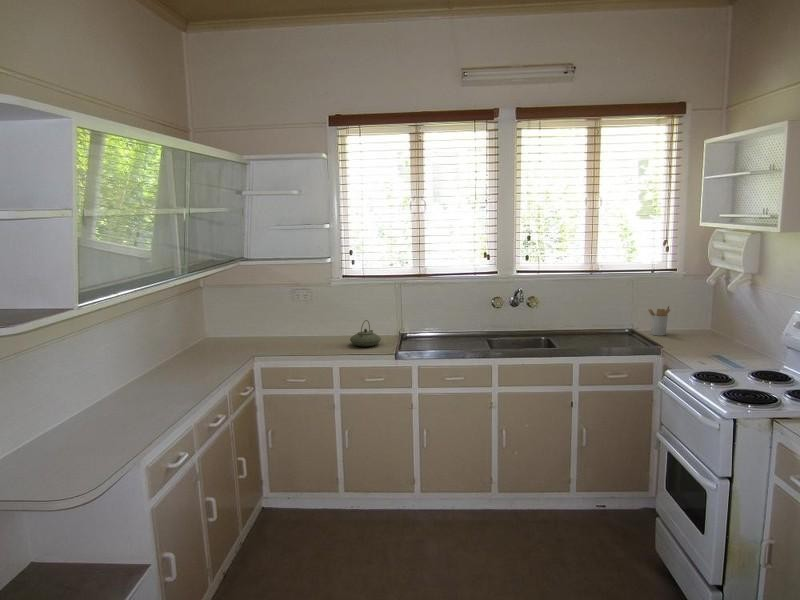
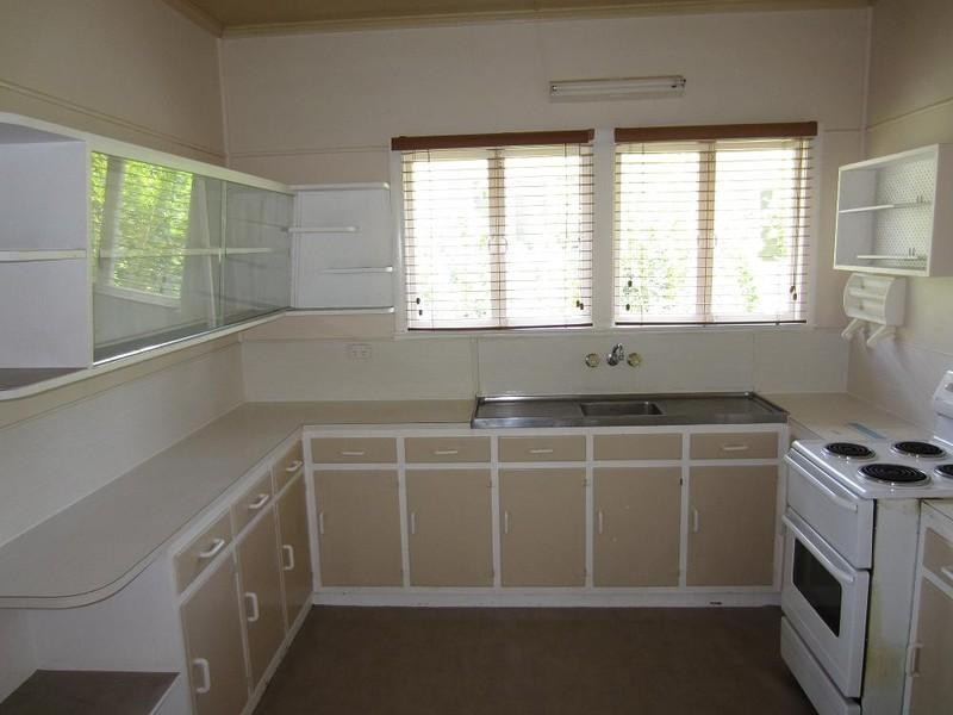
- utensil holder (660, 320)
- teapot (366, 332)
